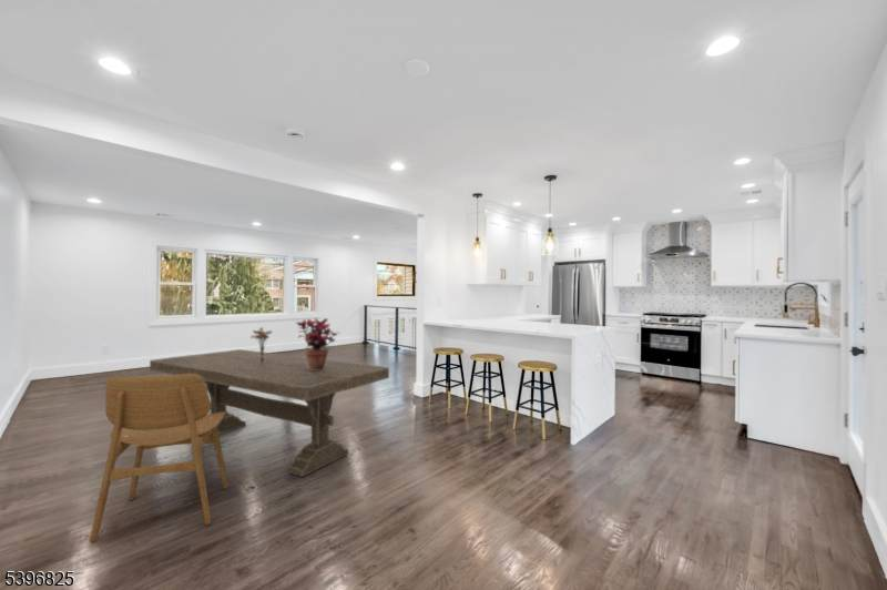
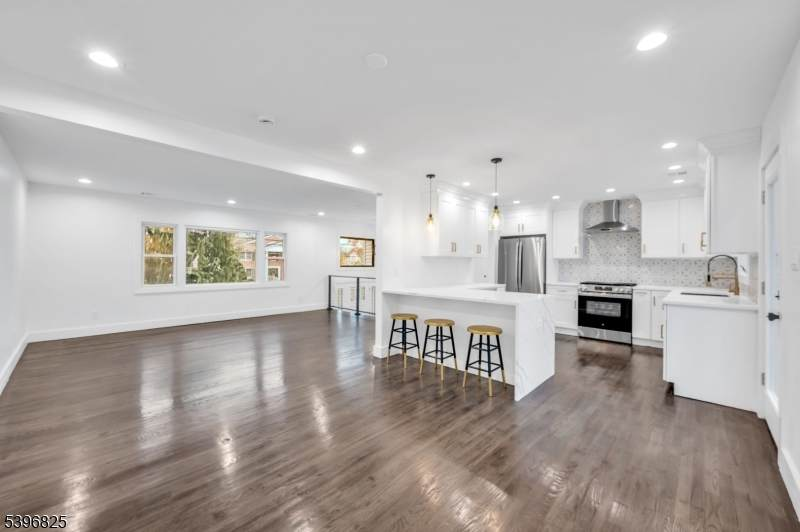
- bouquet (261, 344)
- dining chair (169, 438)
- potted plant (317, 344)
- dining table (263, 404)
